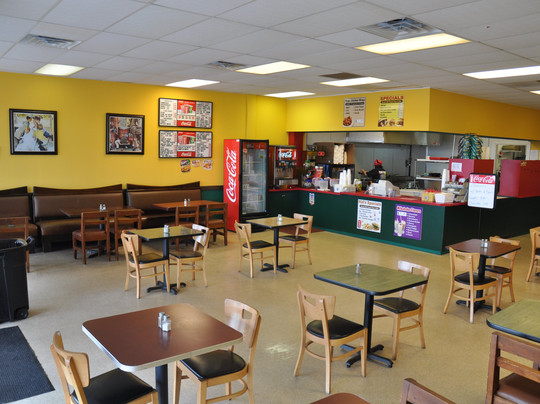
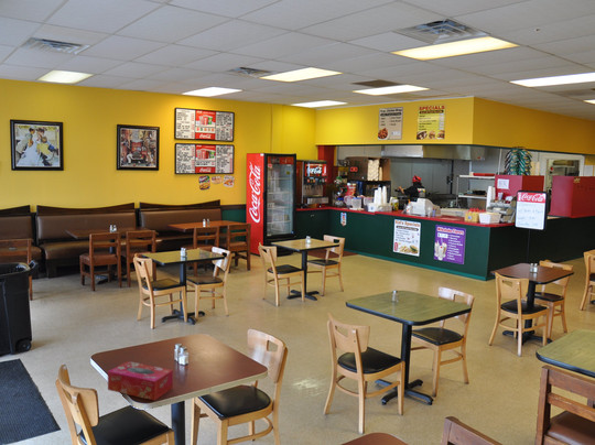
+ tissue box (140, 379)
